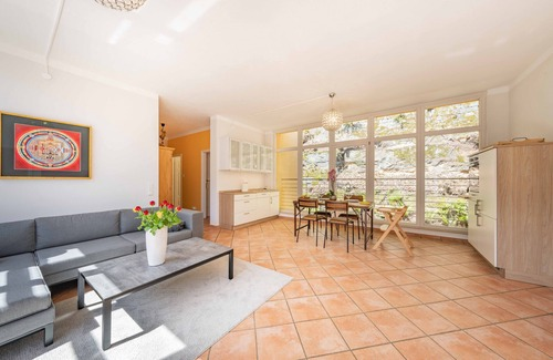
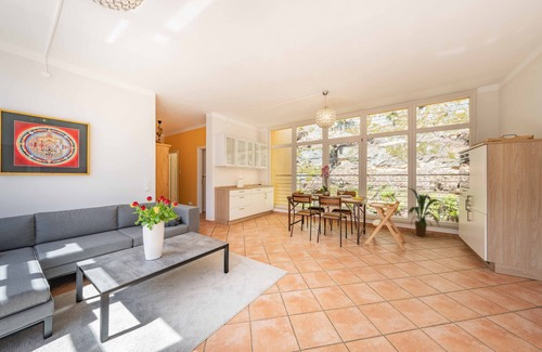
+ house plant (426, 212)
